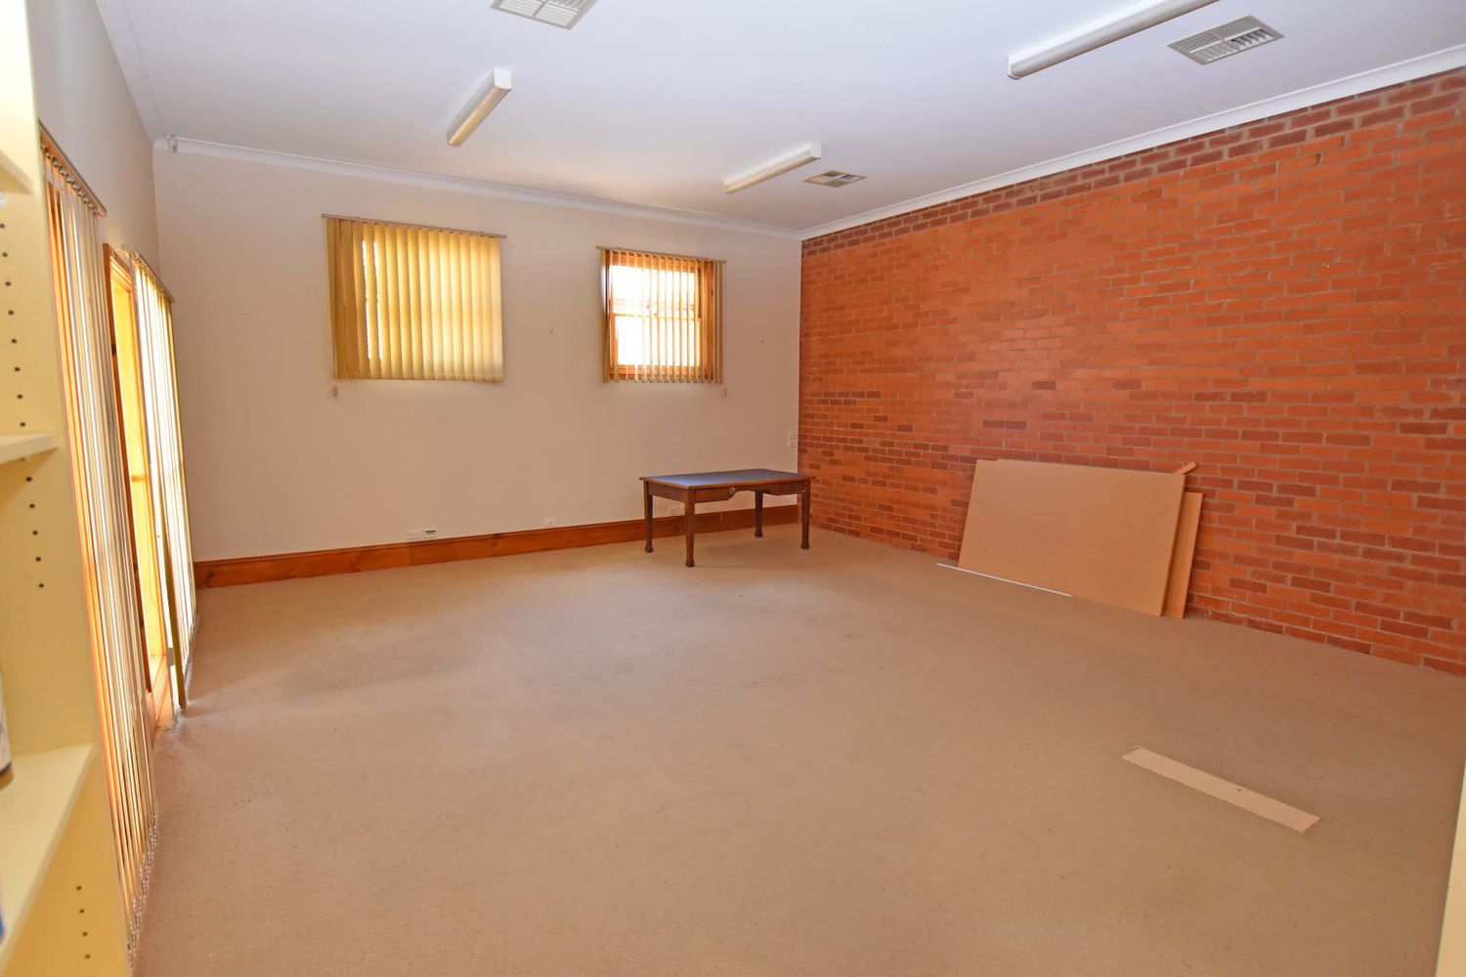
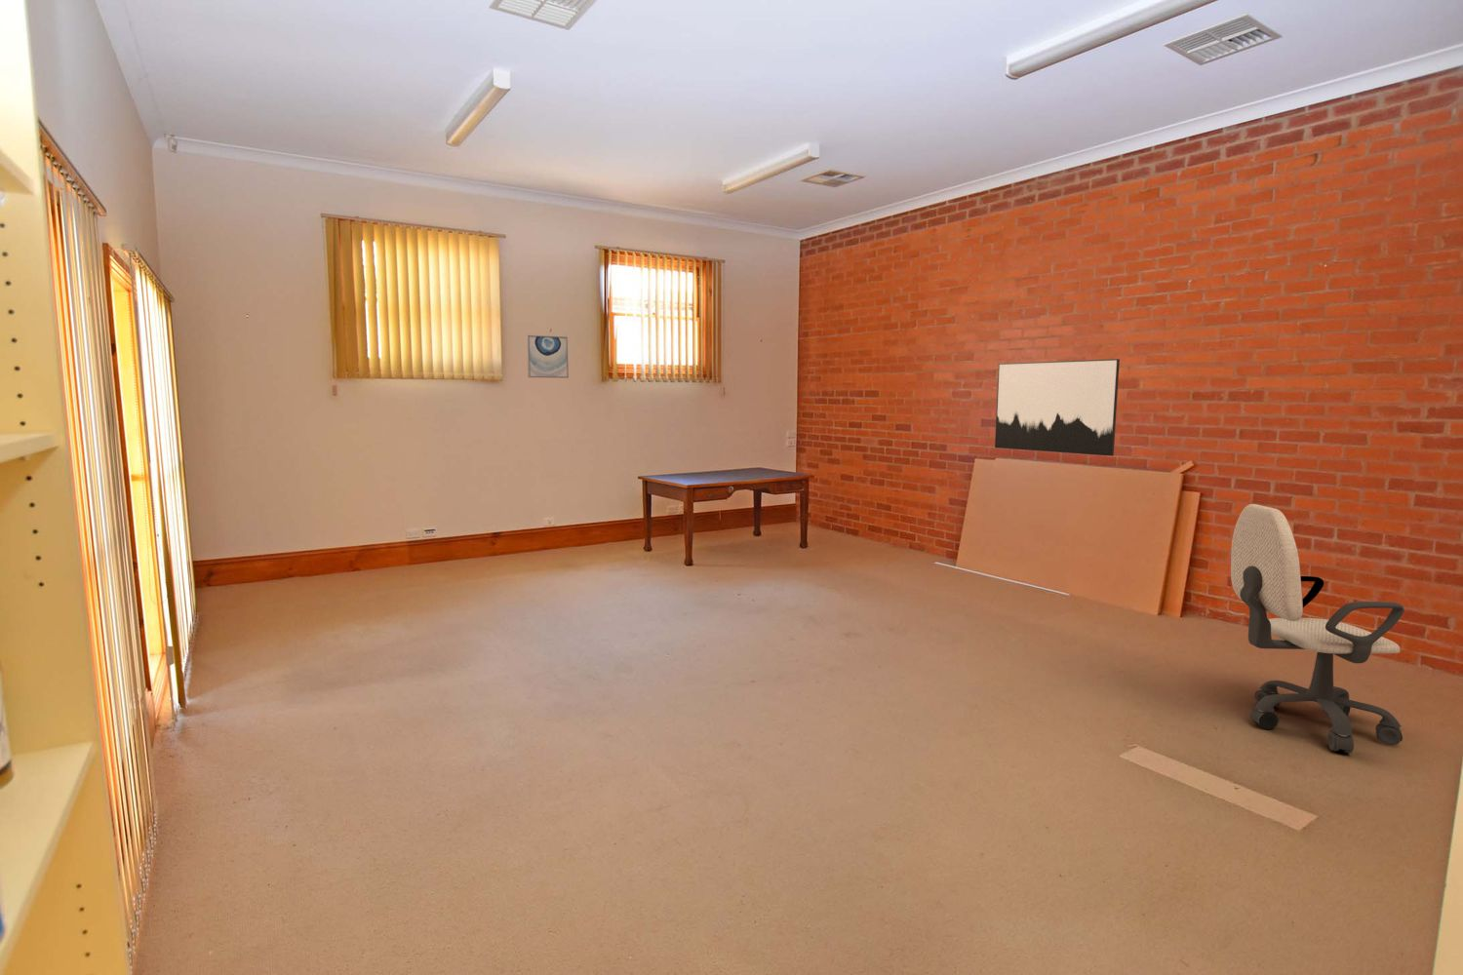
+ wall art (1052, 407)
+ office chair (1314, 618)
+ wall art (548, 357)
